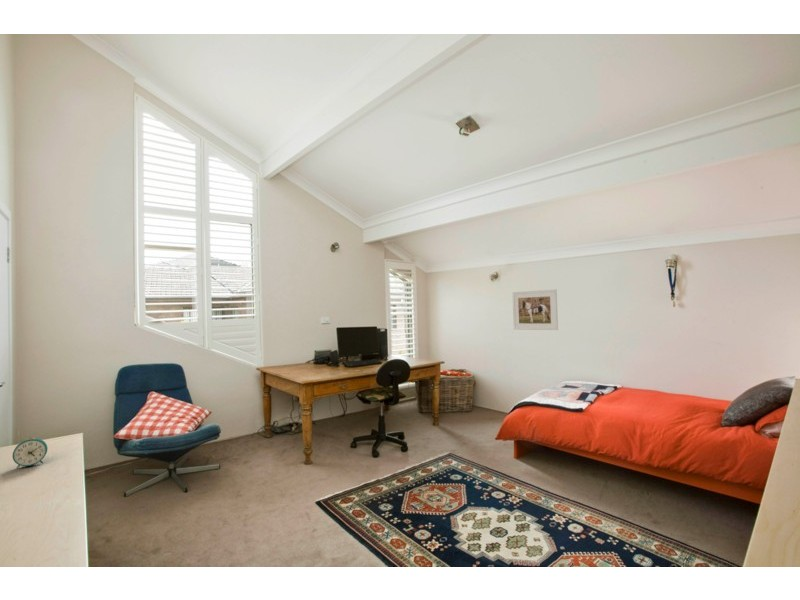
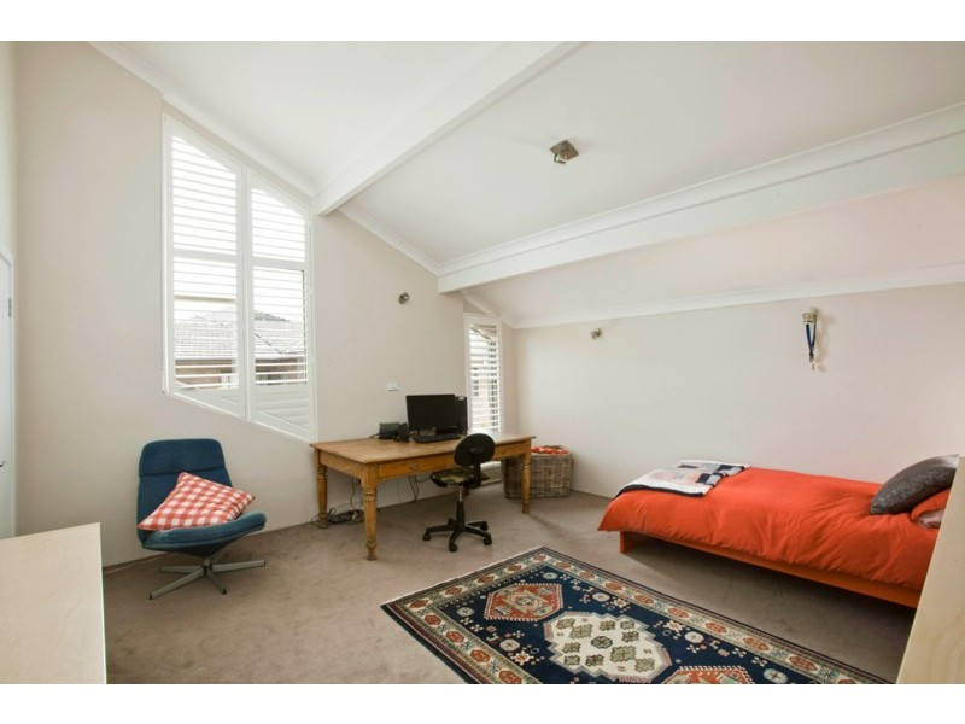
- alarm clock (30, 450)
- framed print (534, 310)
